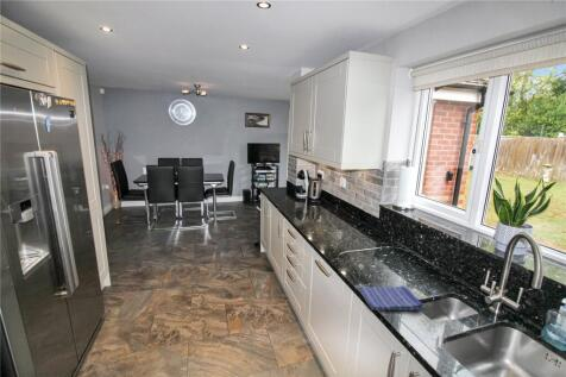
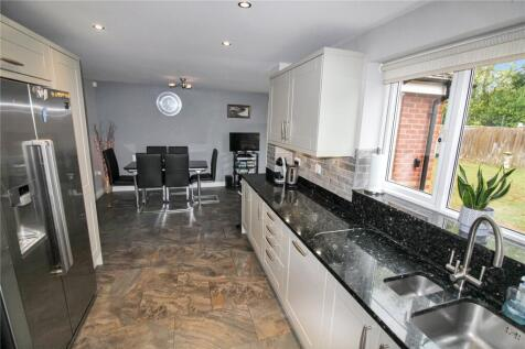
- dish towel (389, 296)
